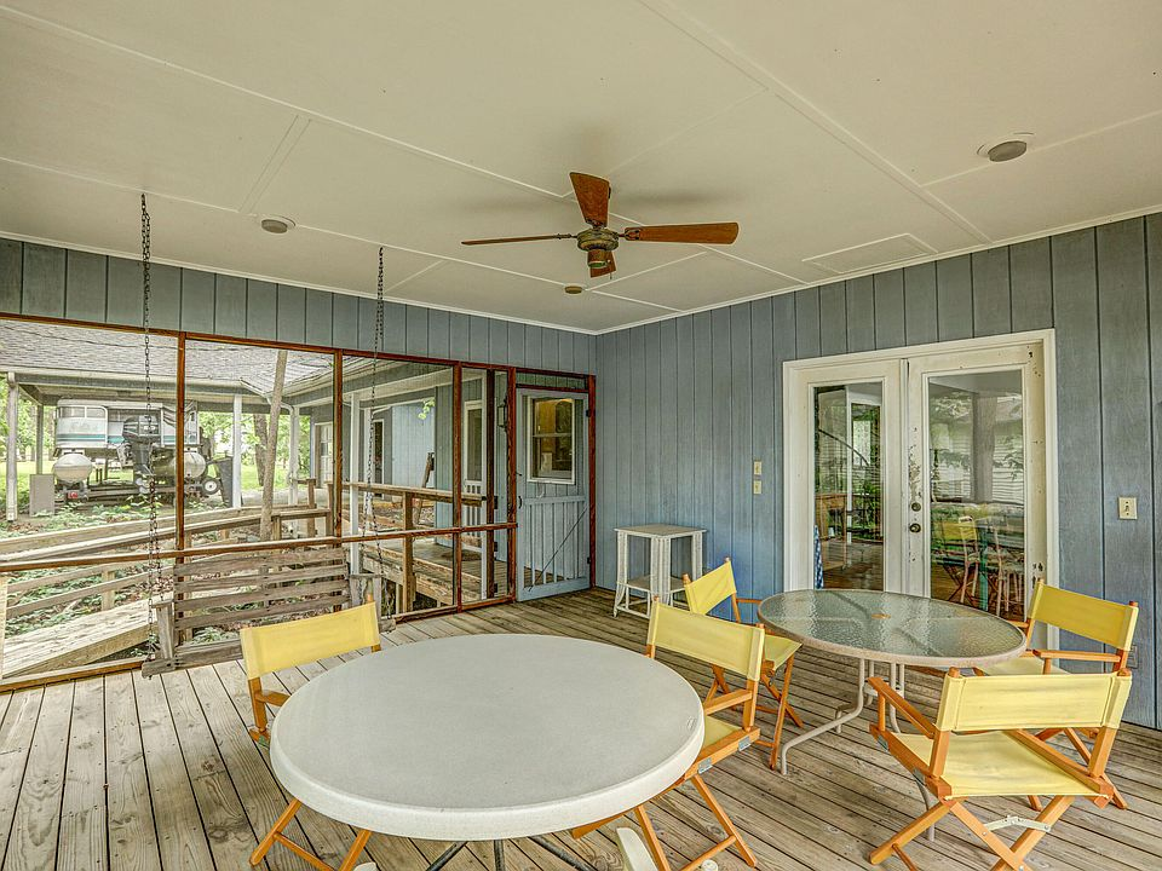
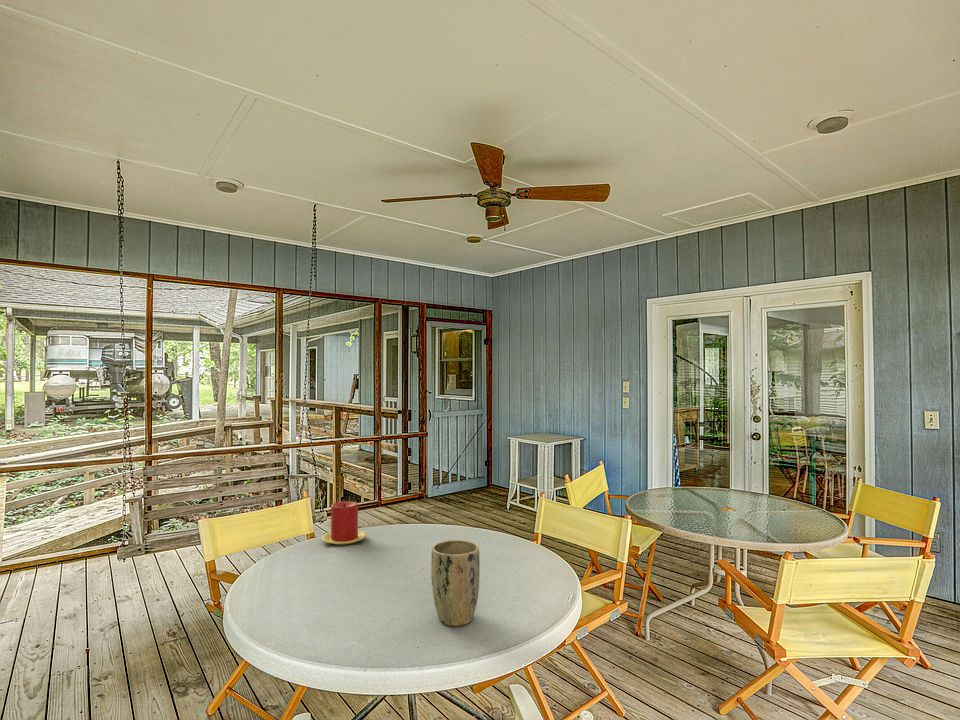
+ plant pot (455, 582)
+ candle (344, 522)
